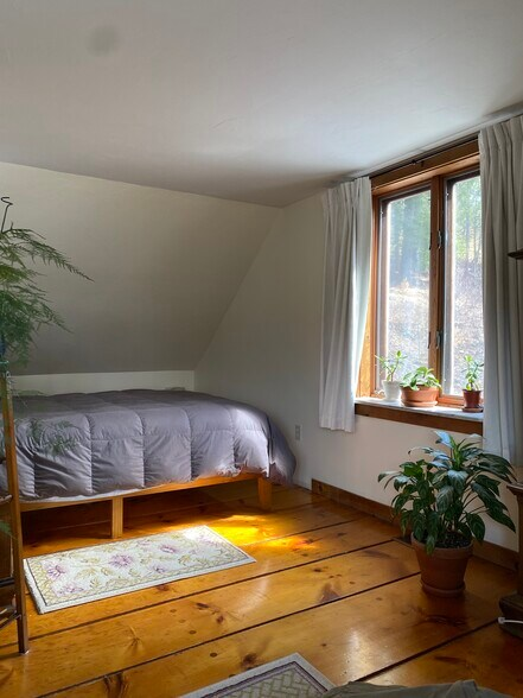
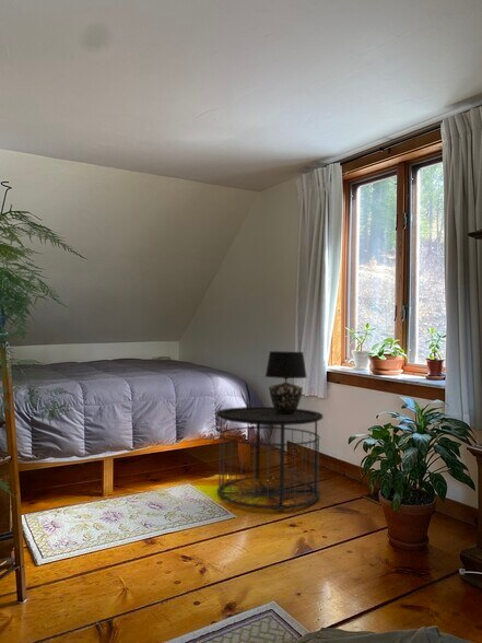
+ table lamp (285, 381)
+ side table (269, 453)
